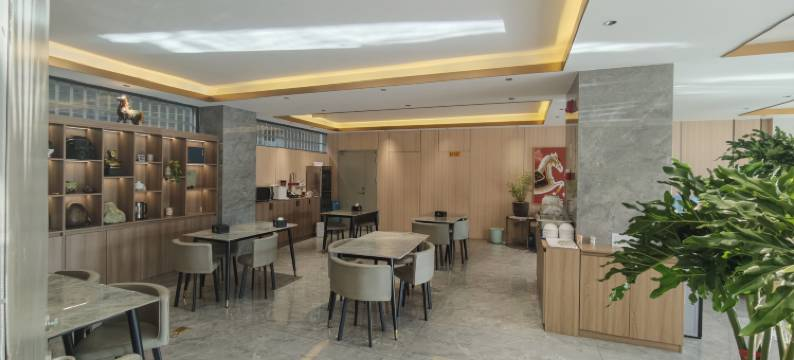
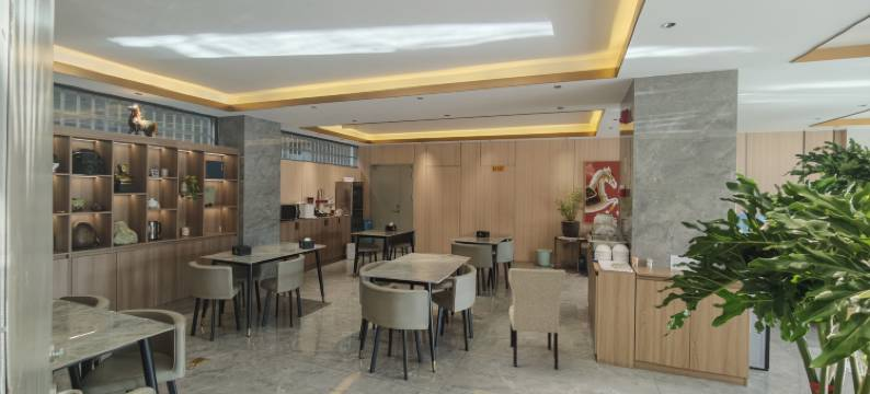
+ chair (534, 311)
